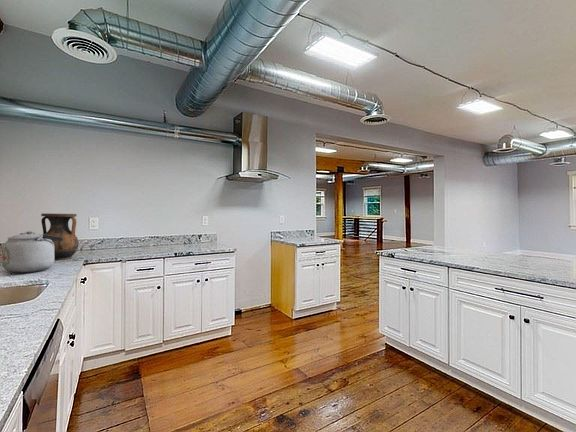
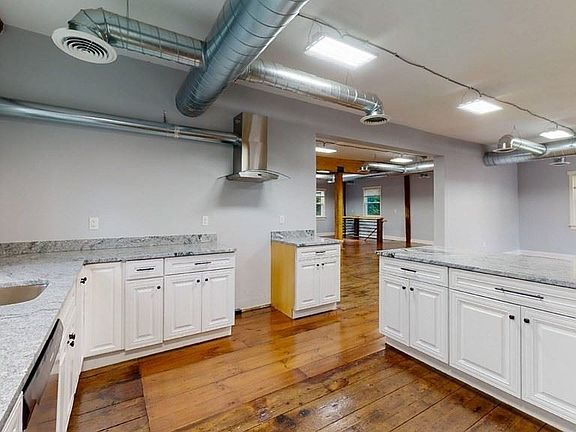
- vase (59, 235)
- kettle (28, 250)
